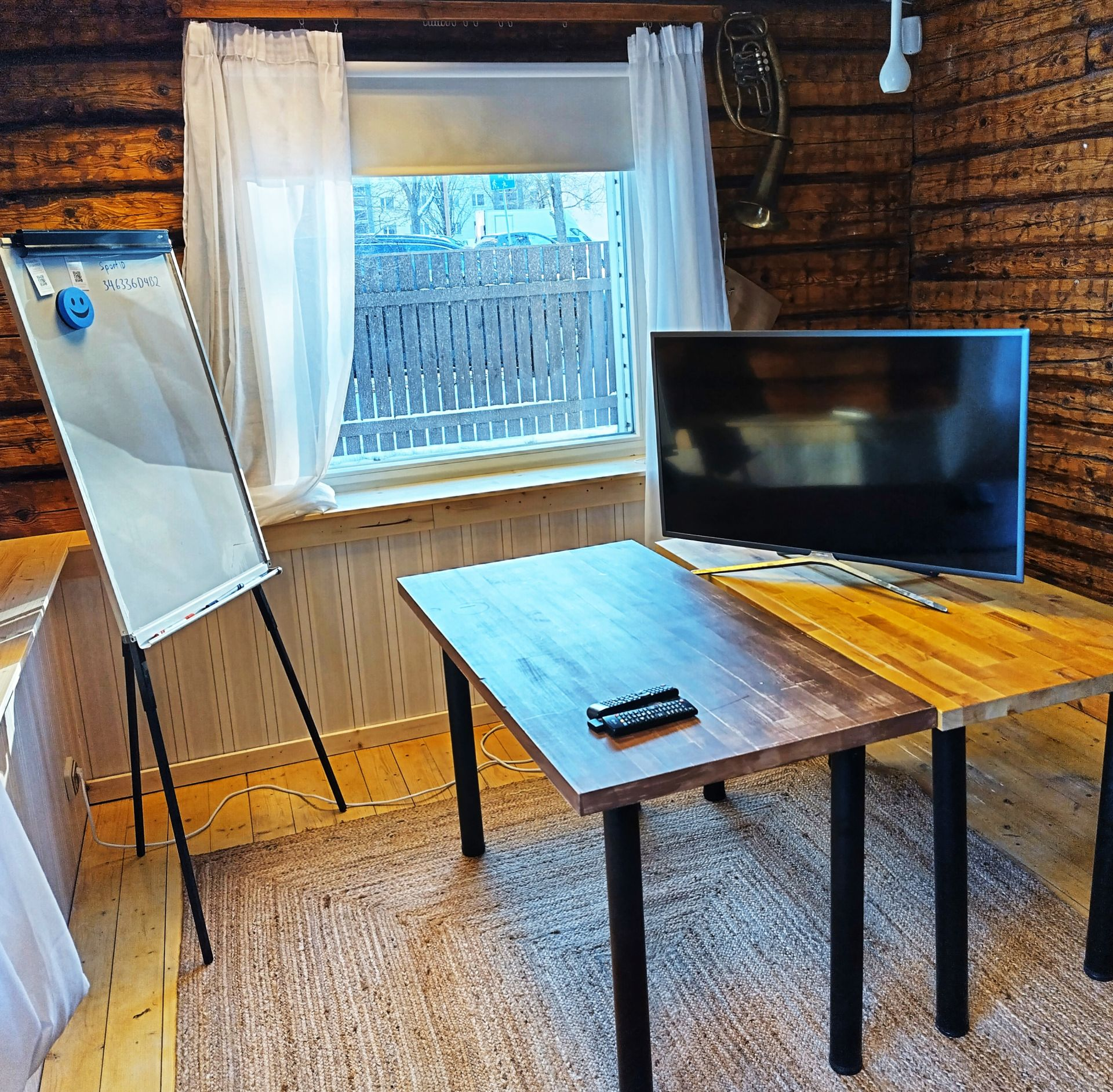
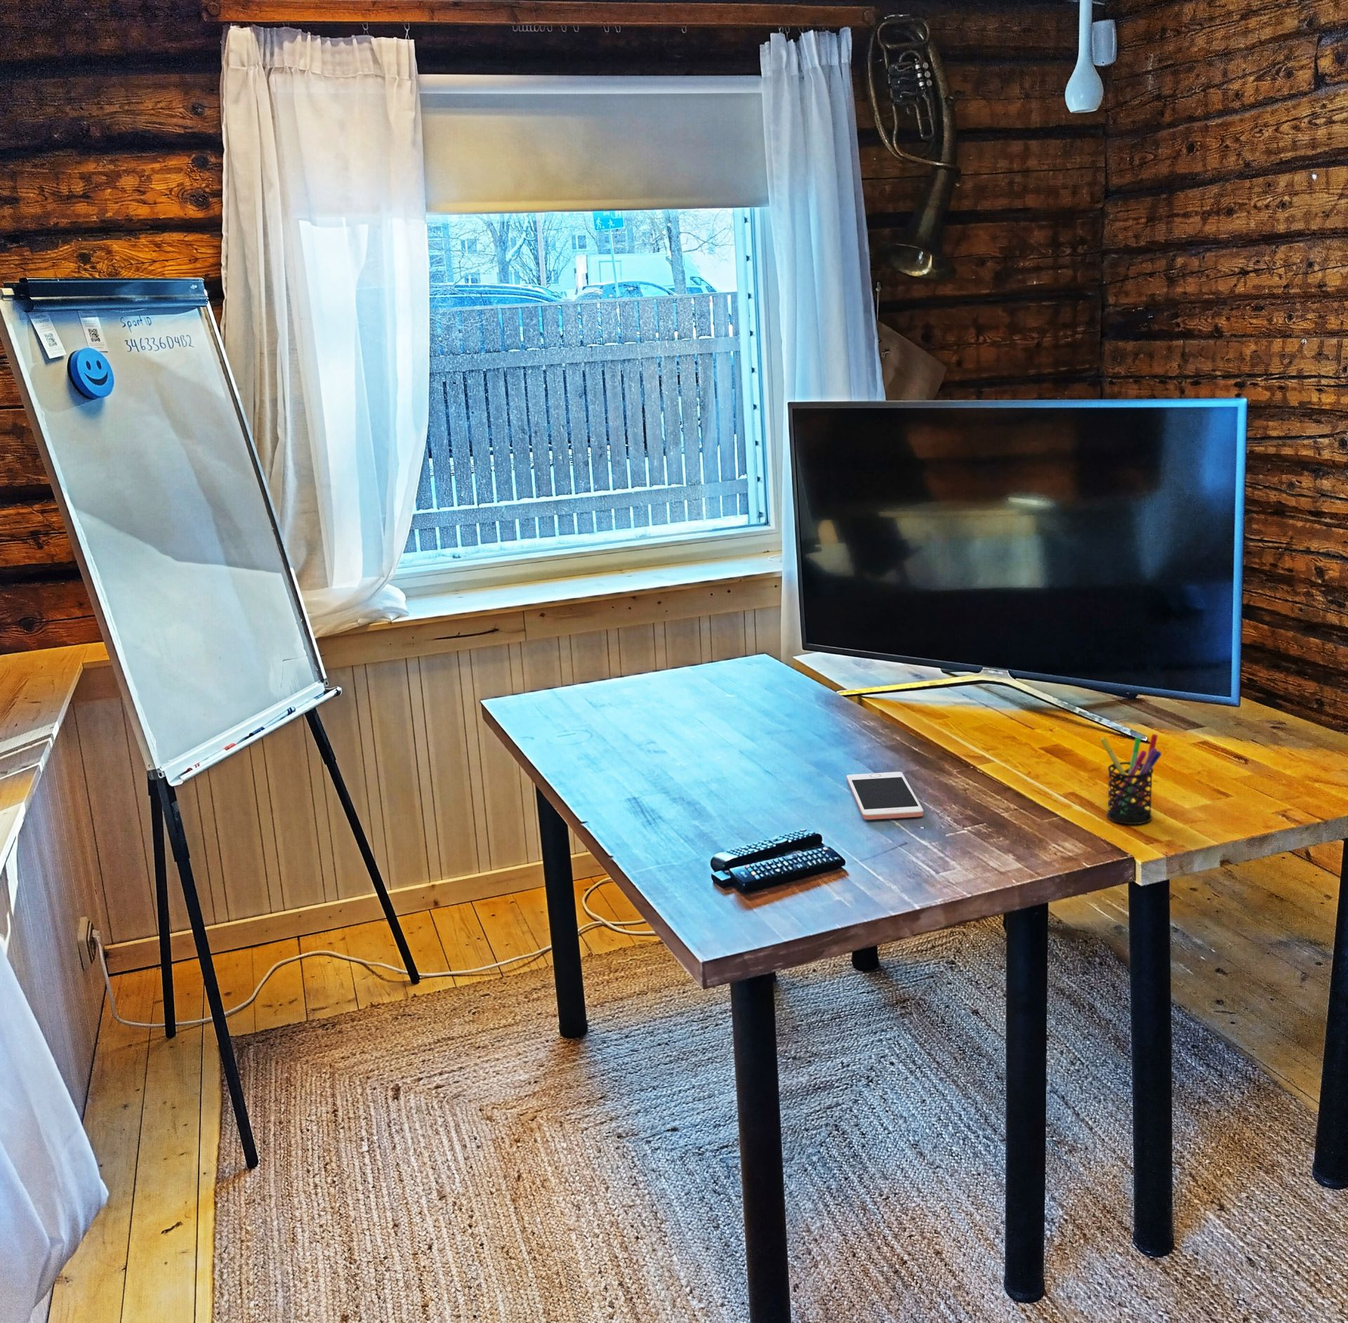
+ pen holder (1134, 773)
+ cell phone (883, 795)
